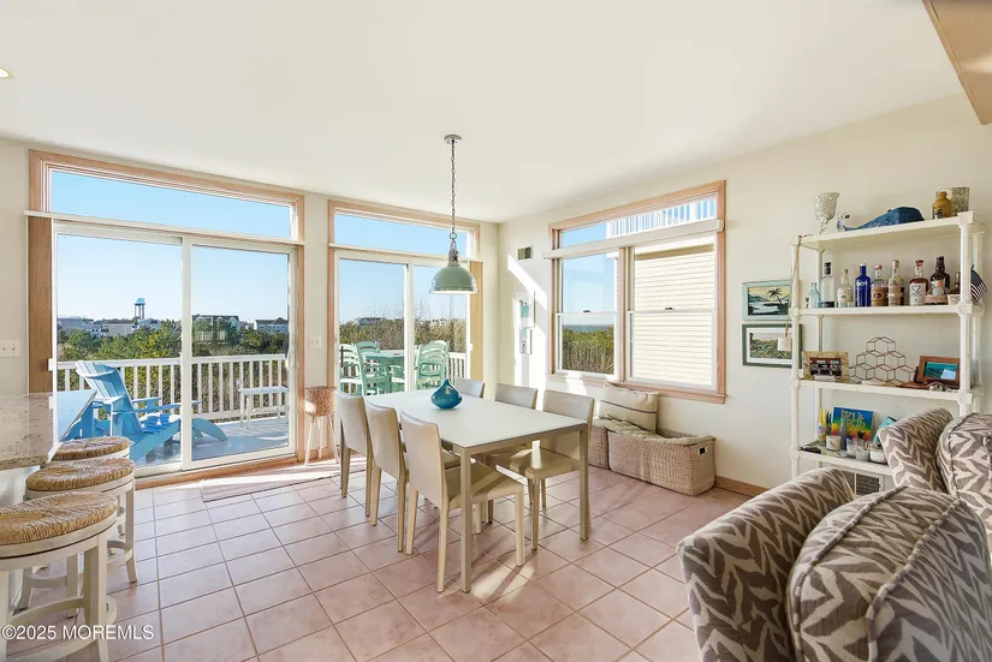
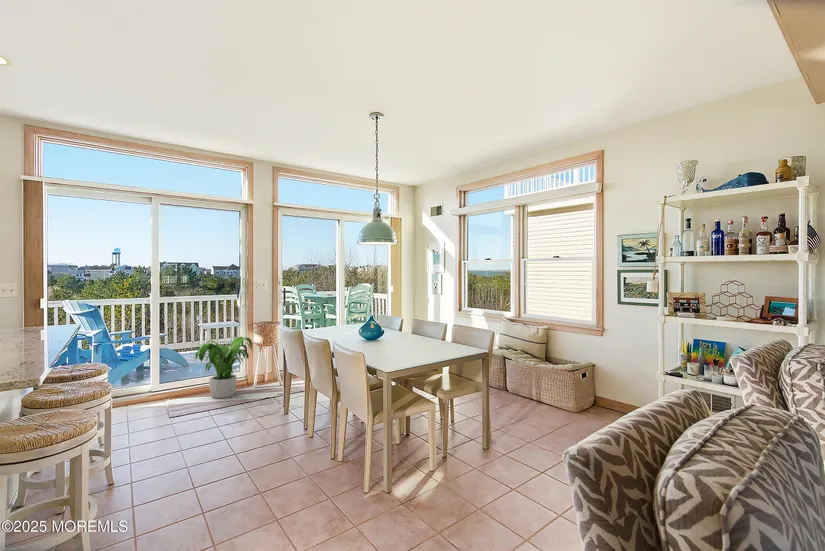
+ potted plant (226, 366)
